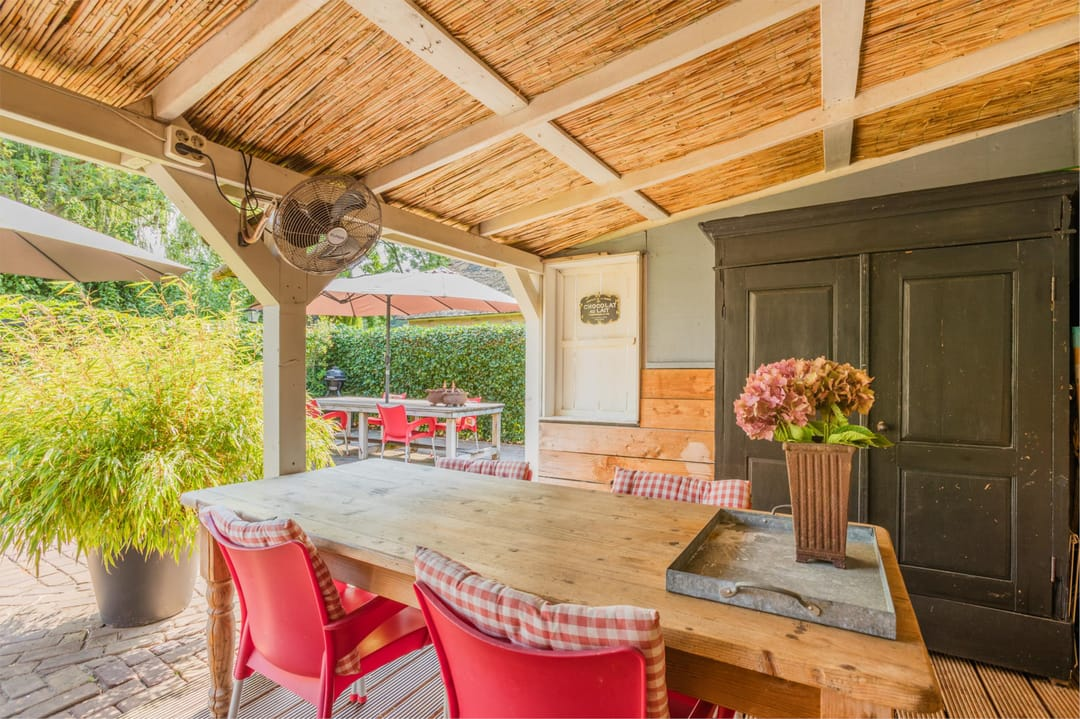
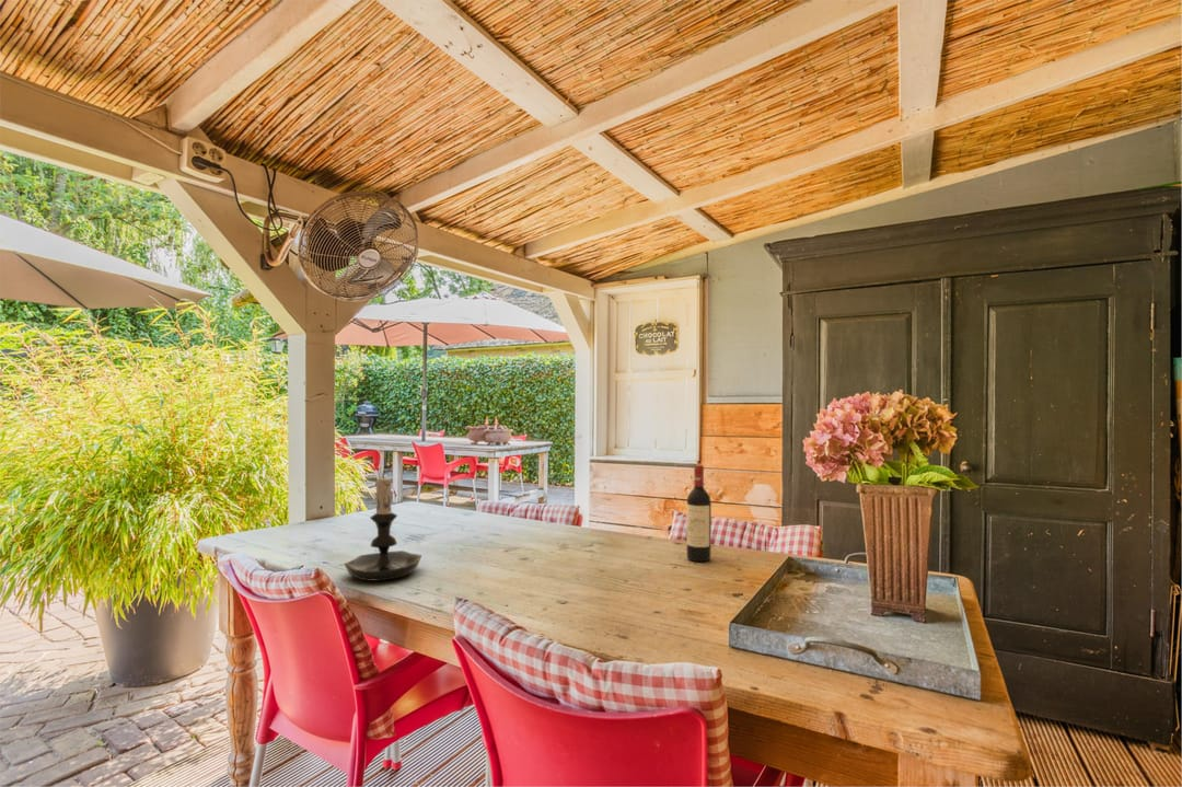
+ wine bottle (698, 511)
+ candle holder (384, 521)
